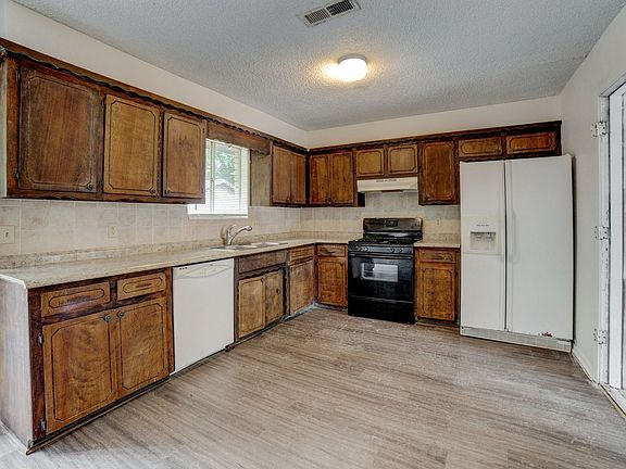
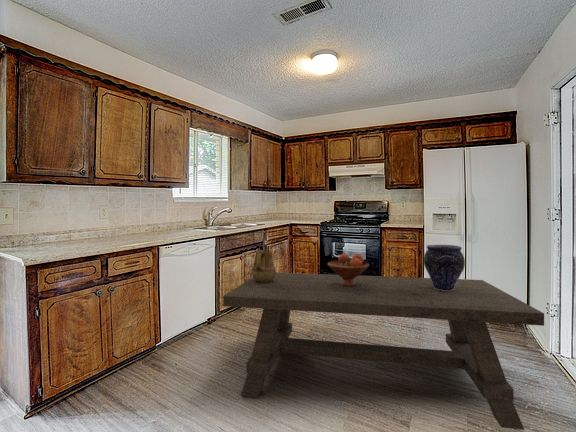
+ fruit bowl (348, 269)
+ vase (443, 267)
+ pitcher (263, 265)
+ dining table (365, 344)
